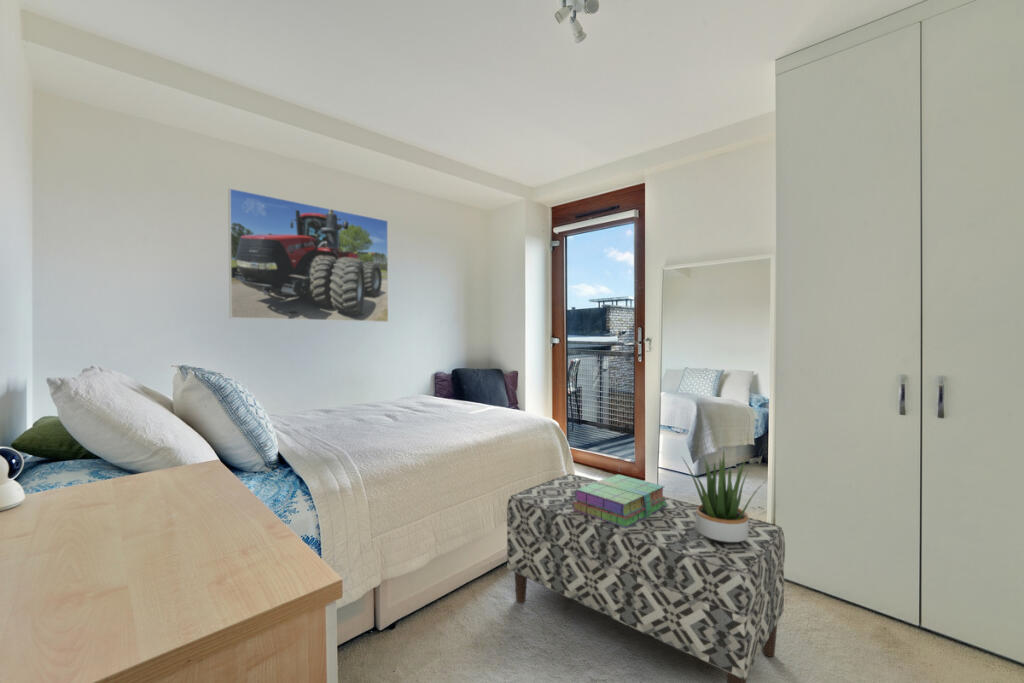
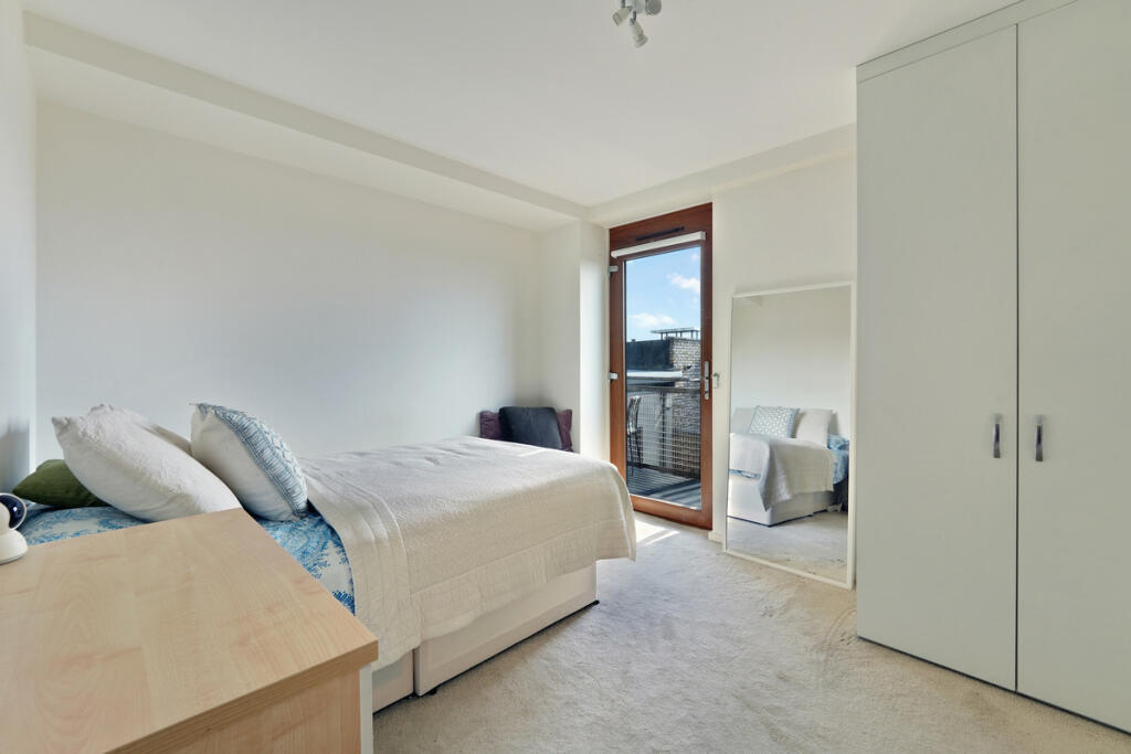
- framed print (317, 263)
- stack of books (620, 497)
- bench (633, 567)
- potted plant (721, 495)
